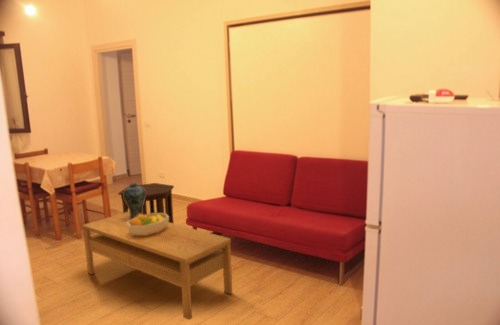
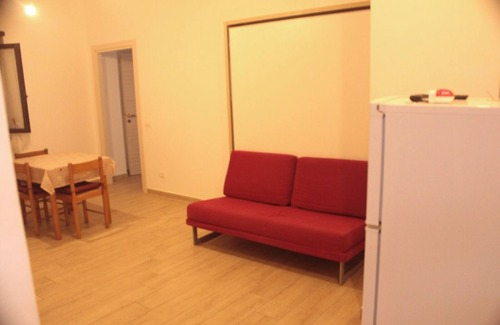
- coffee table (153, 257)
- vase (135, 200)
- side table (150, 213)
- fruit bowl (148, 222)
